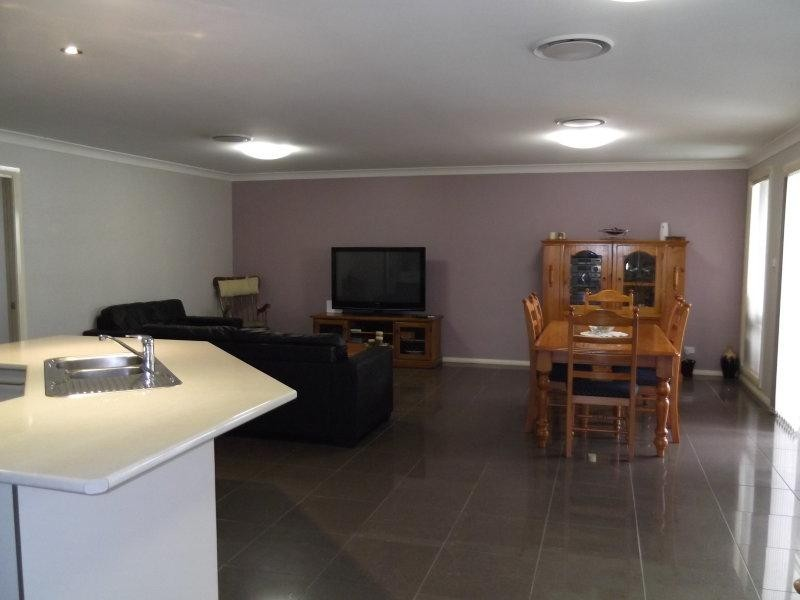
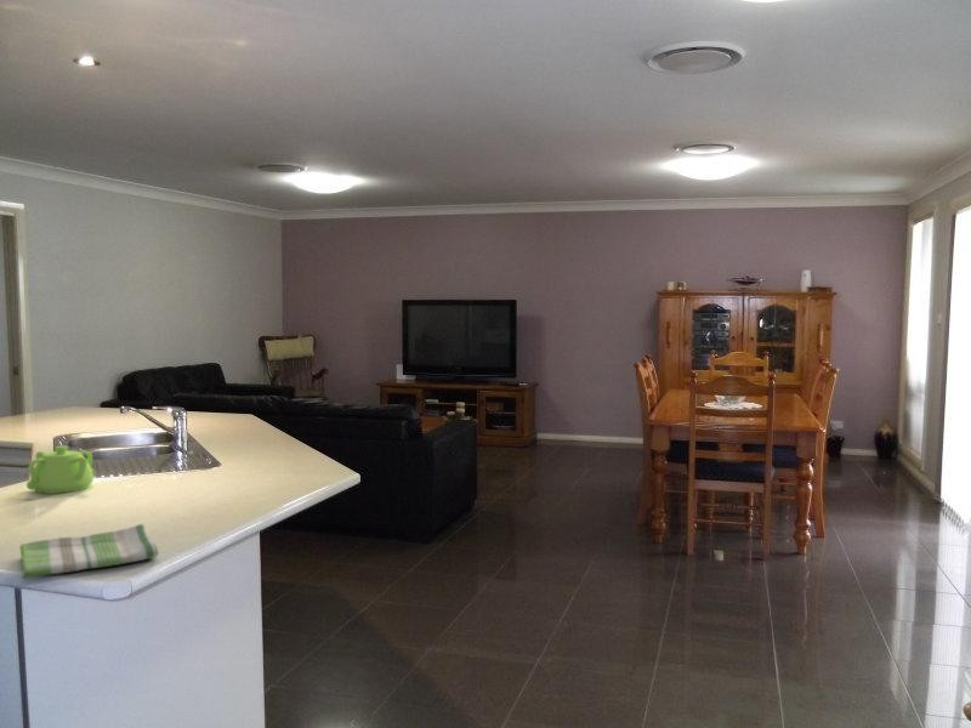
+ teapot (61, 467)
+ dish towel (89, 548)
